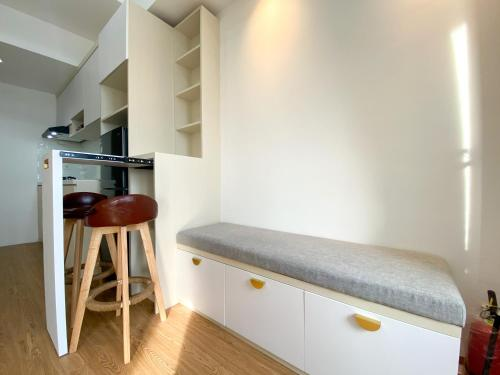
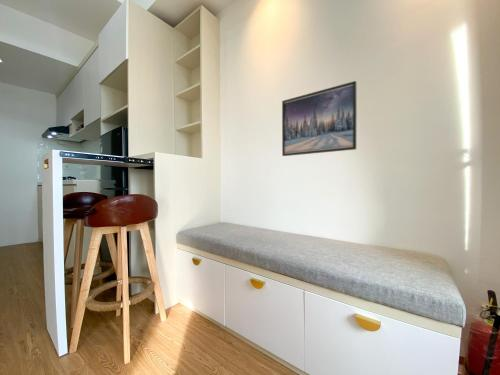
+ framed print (315, 122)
